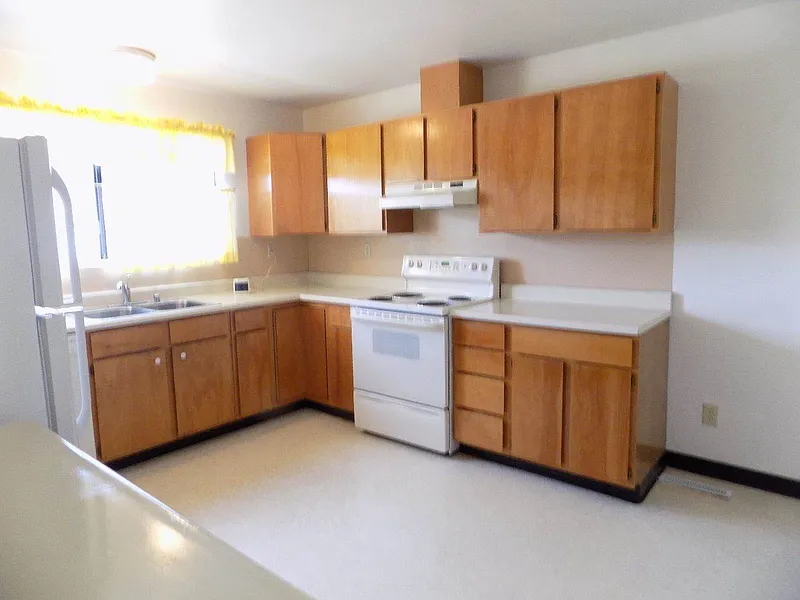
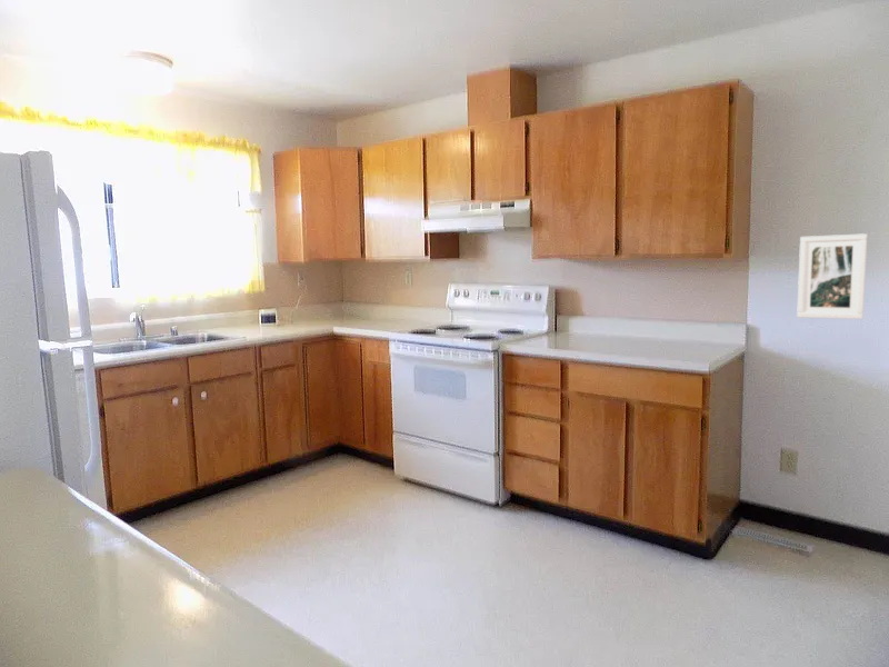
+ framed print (830, 277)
